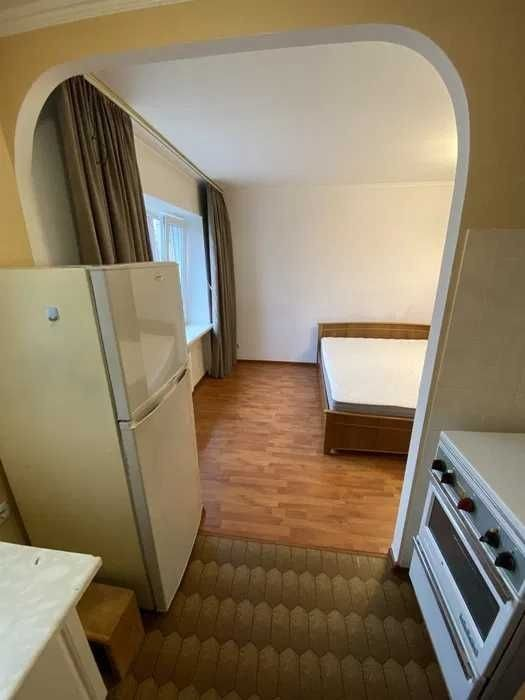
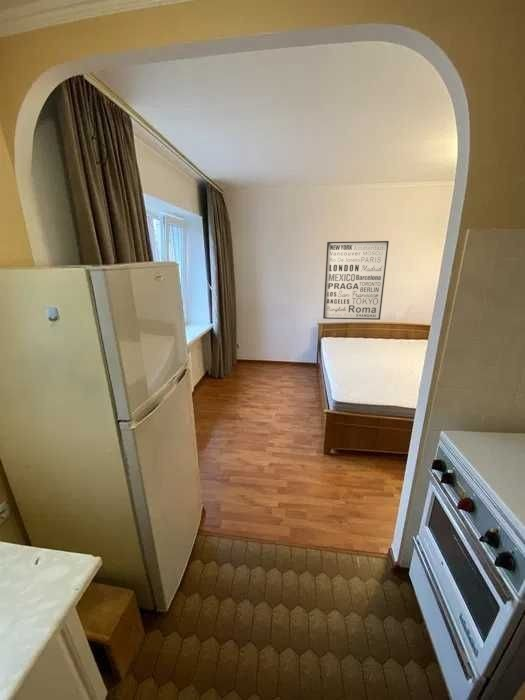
+ wall art (354, 281)
